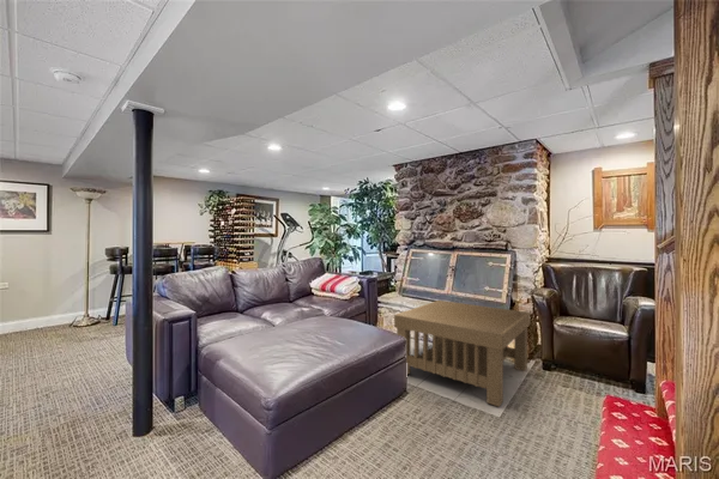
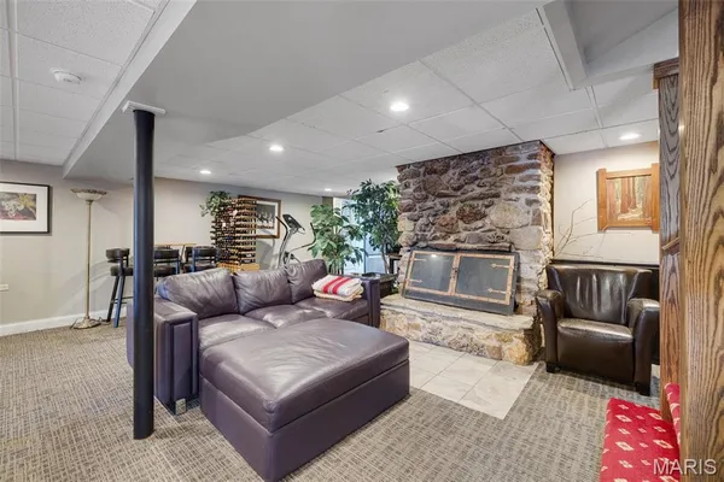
- coffee table (463, 341)
